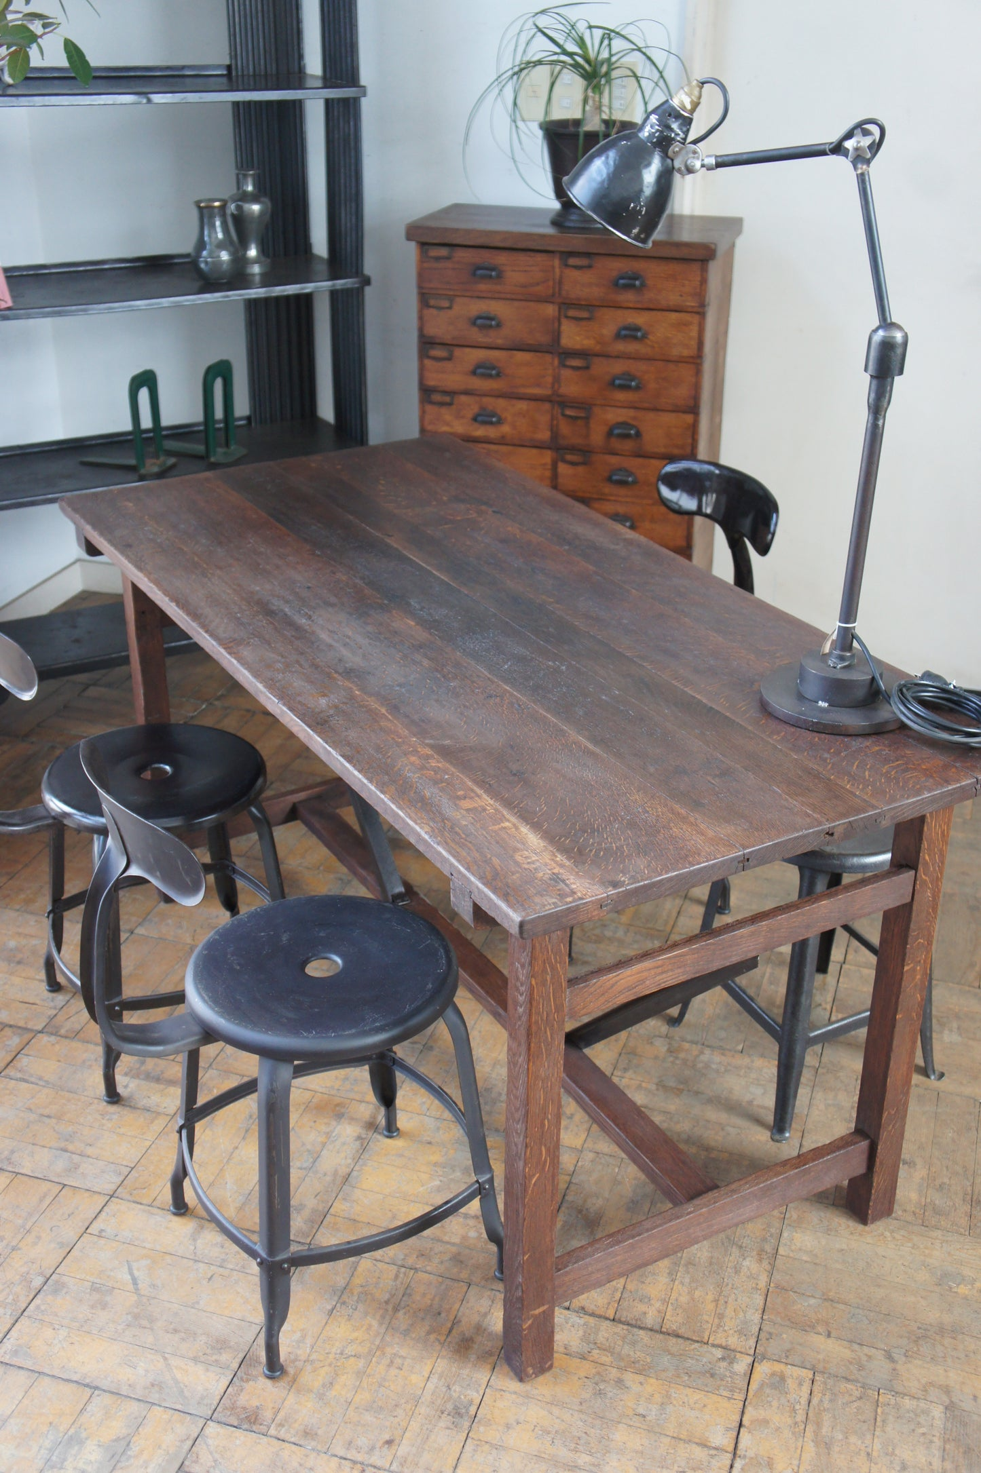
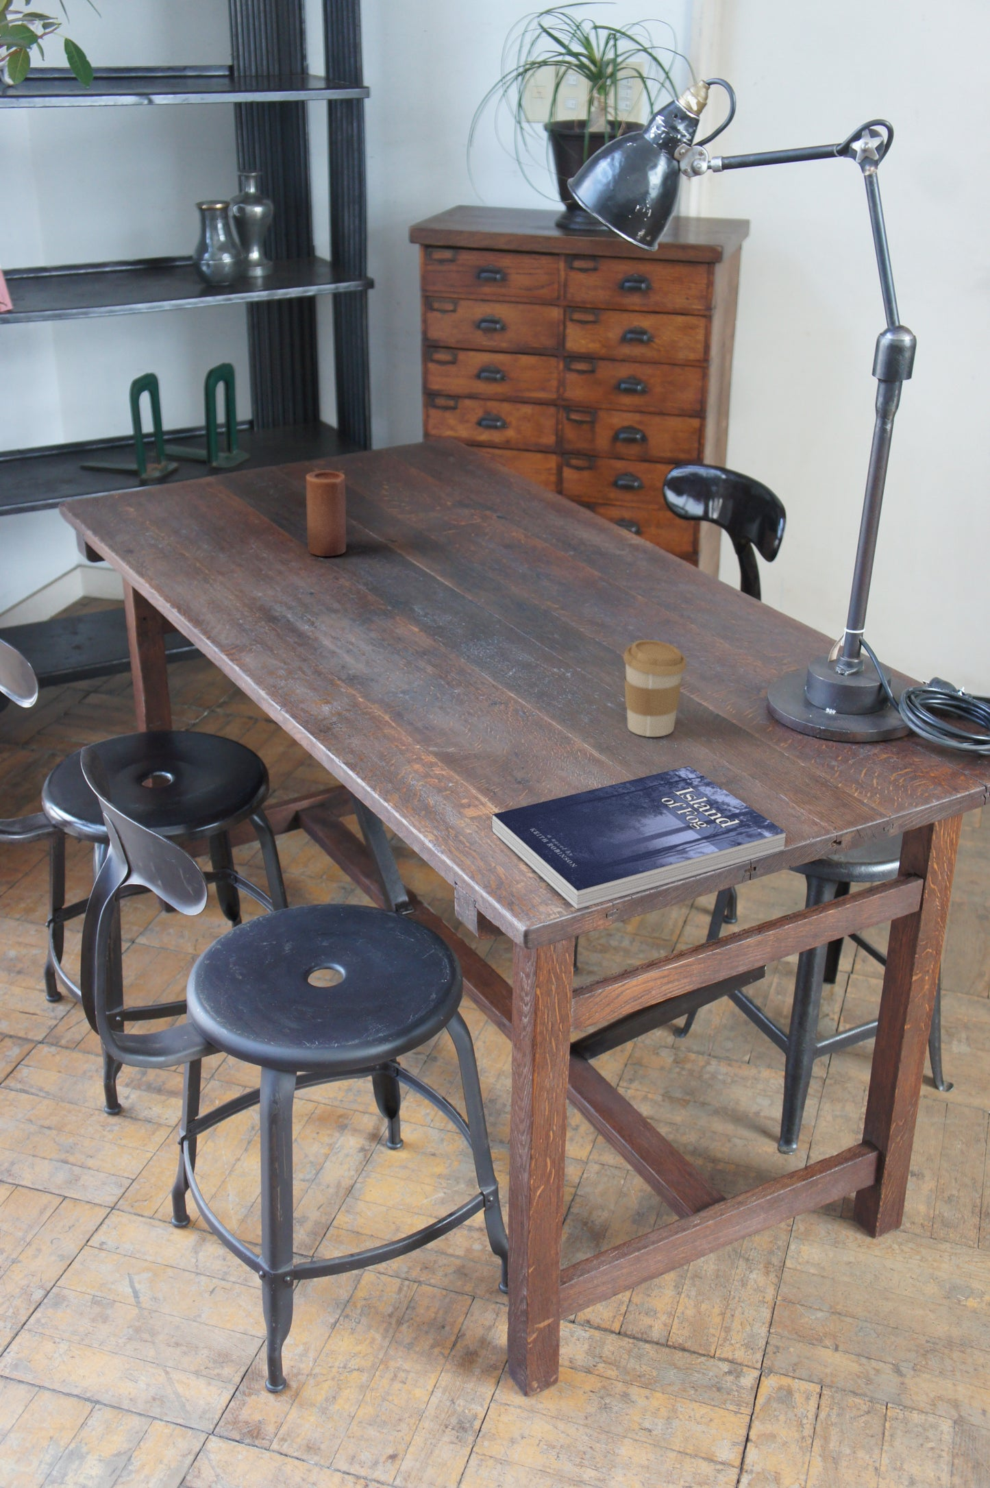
+ book (636, 831)
+ coffee cup (653, 687)
+ candle (326, 513)
